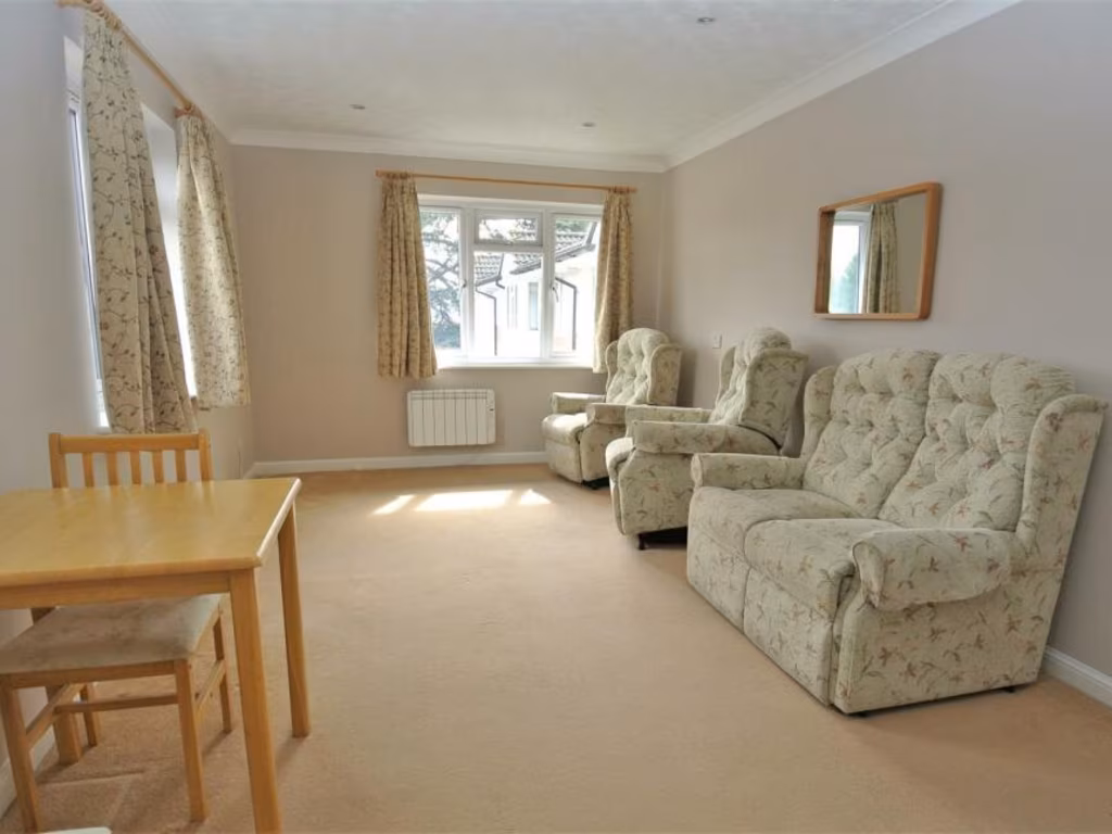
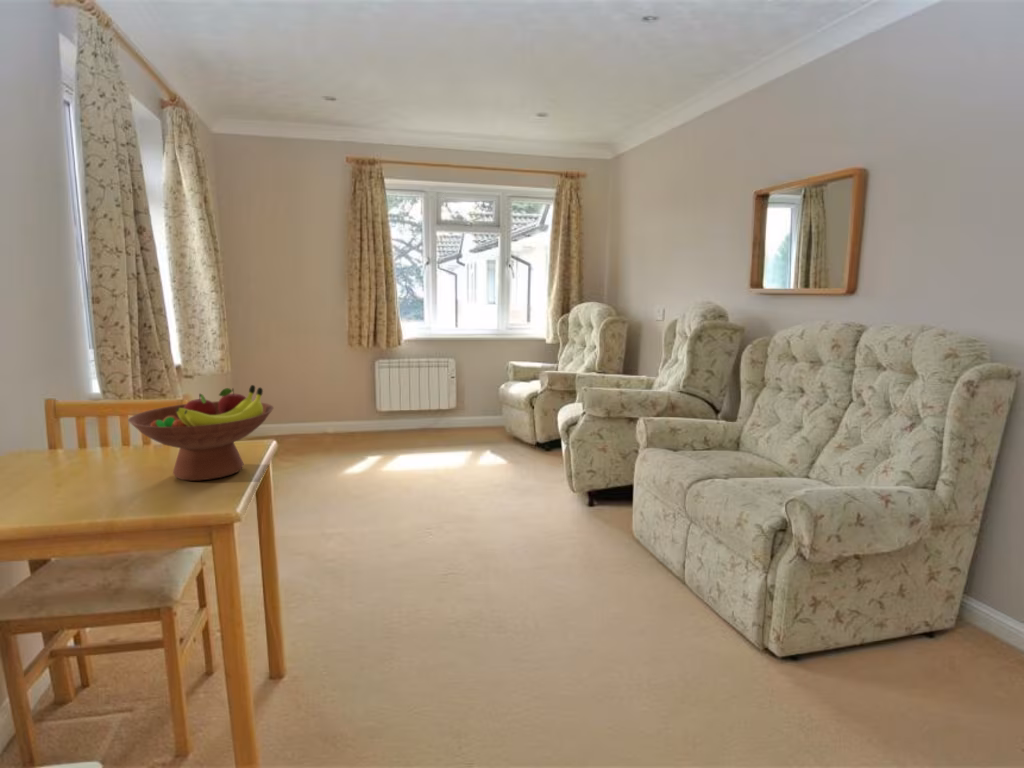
+ fruit bowl (205, 430)
